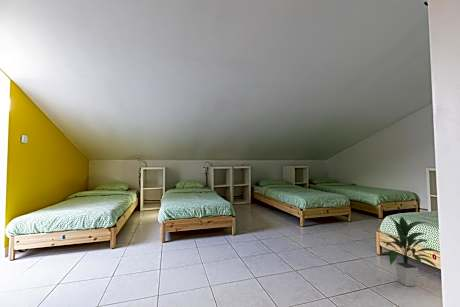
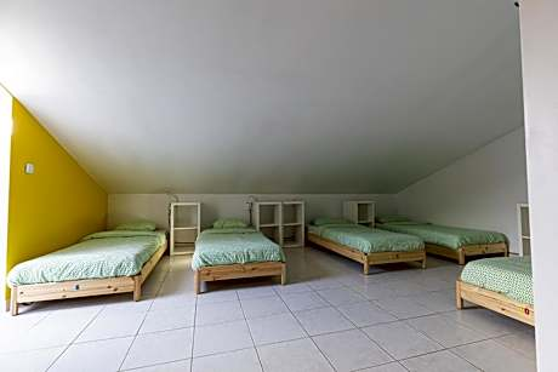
- indoor plant (405, 248)
